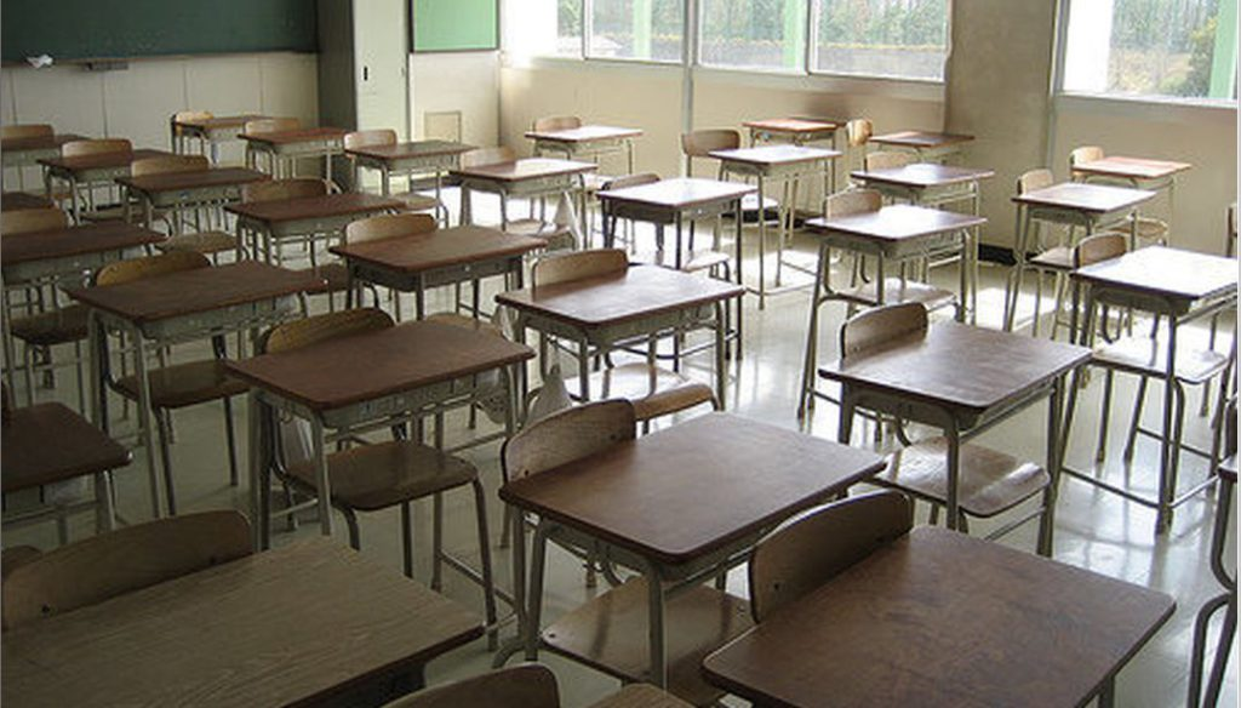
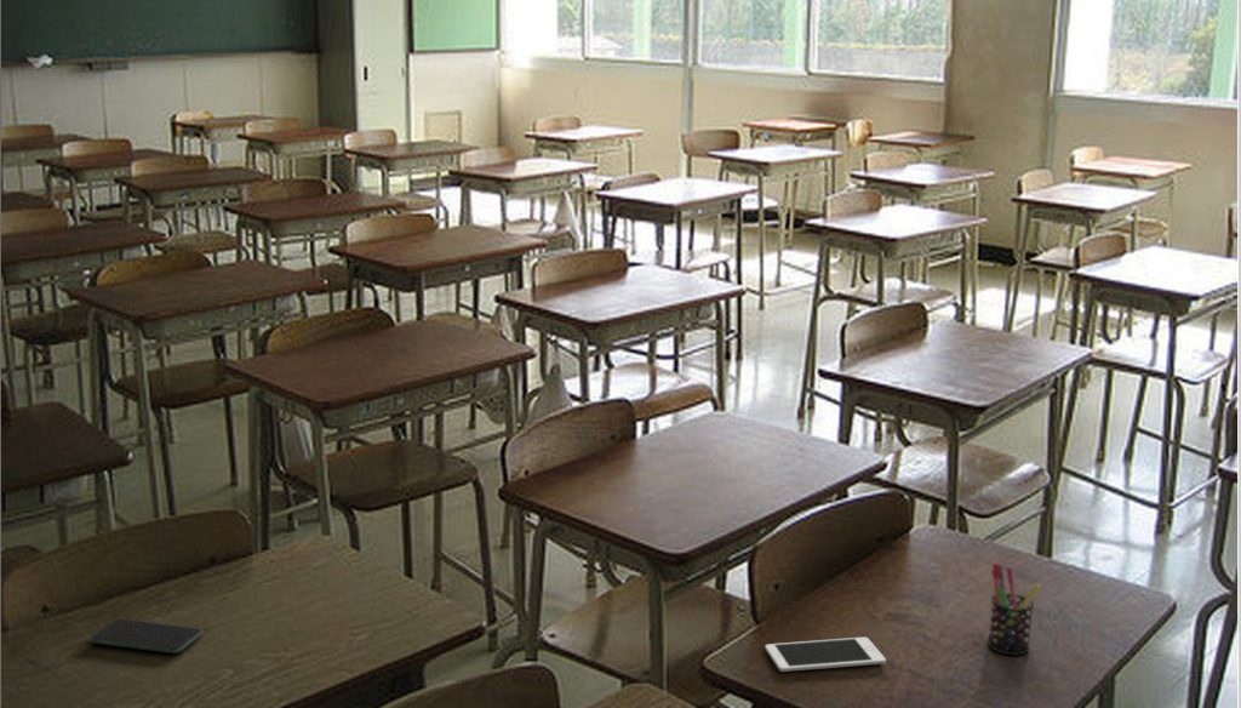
+ cell phone (824, 653)
+ smartphone (147, 635)
+ pen holder (1007, 607)
